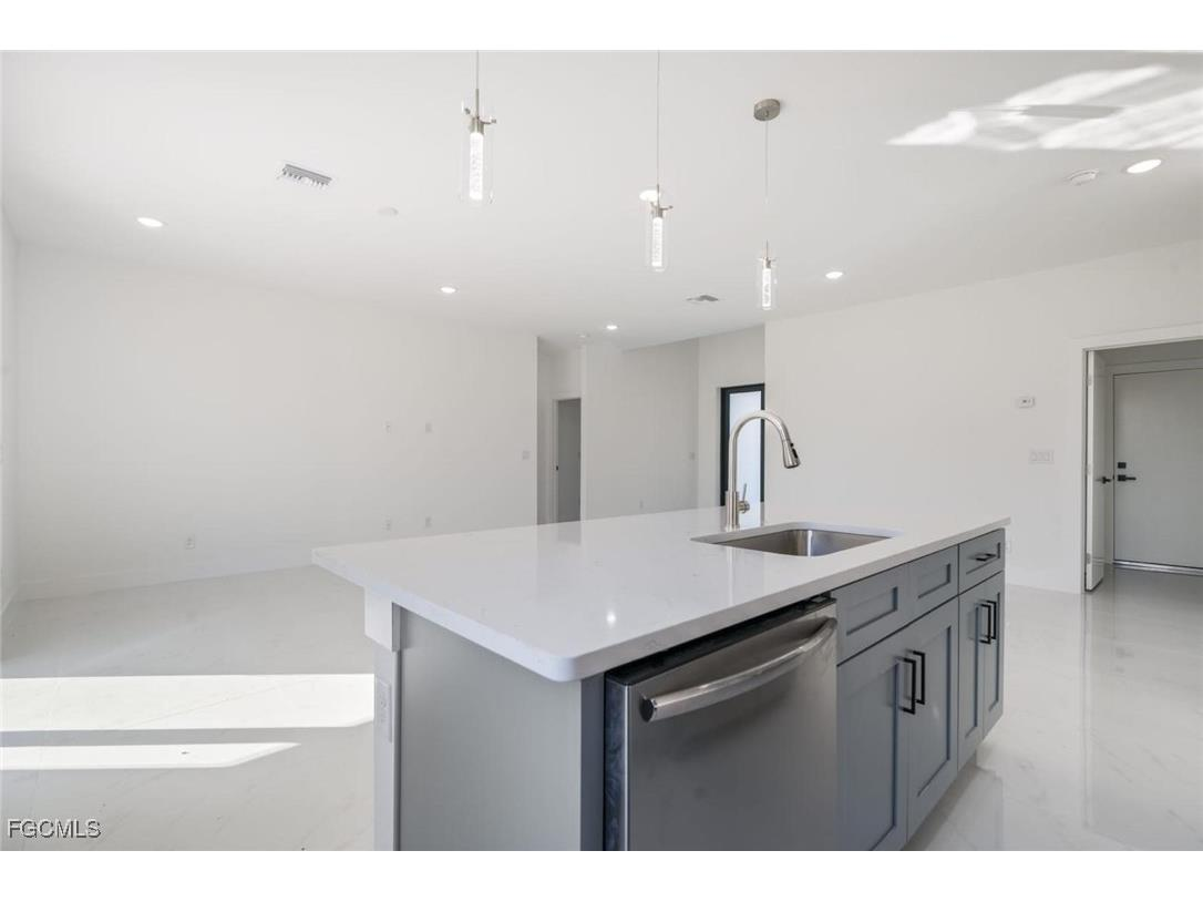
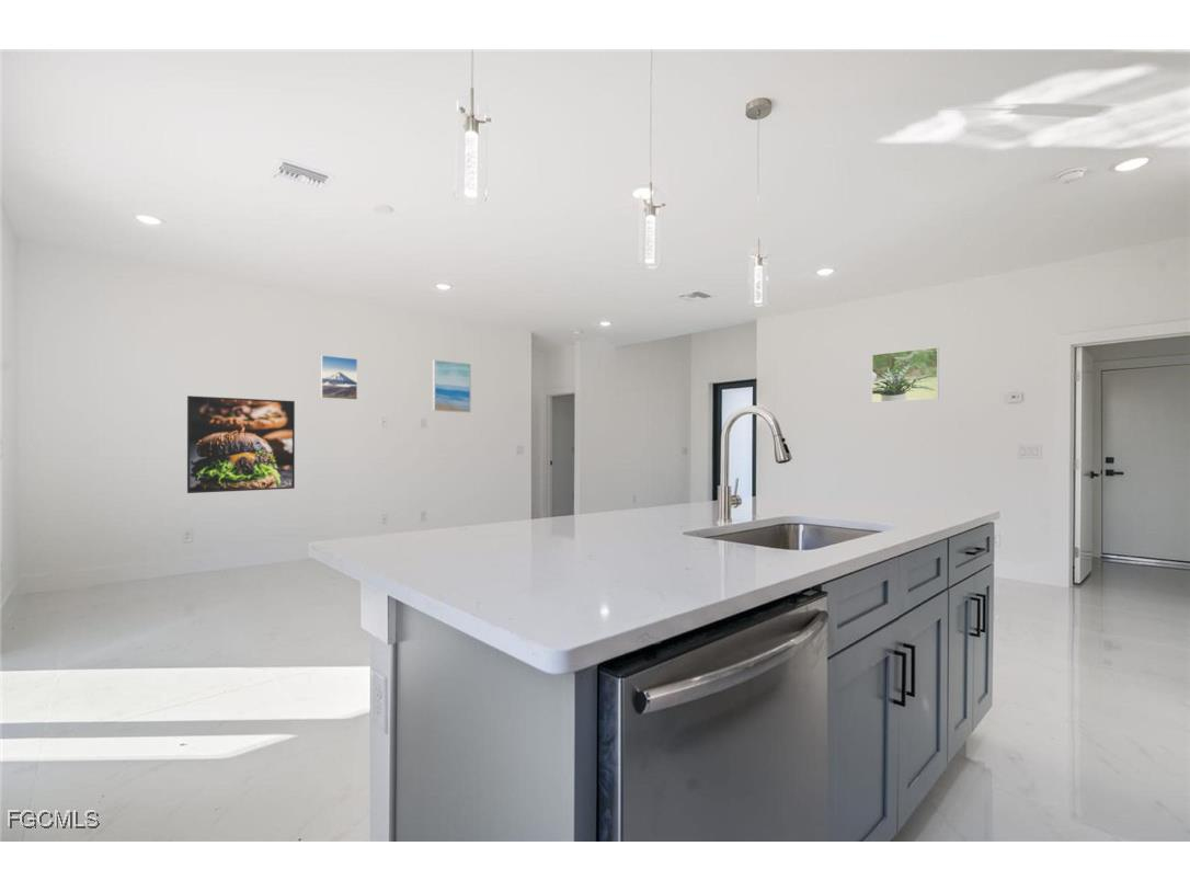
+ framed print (904, 376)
+ wall art (451, 387)
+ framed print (339, 378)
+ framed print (243, 444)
